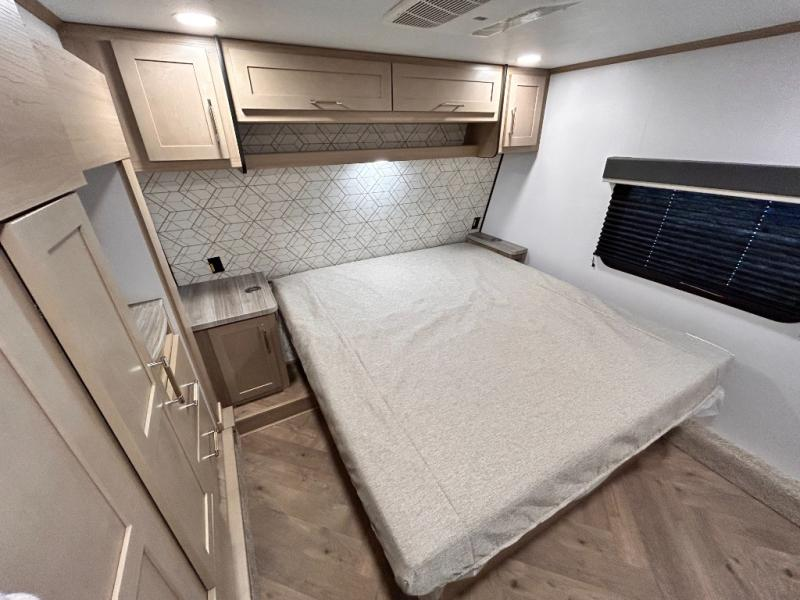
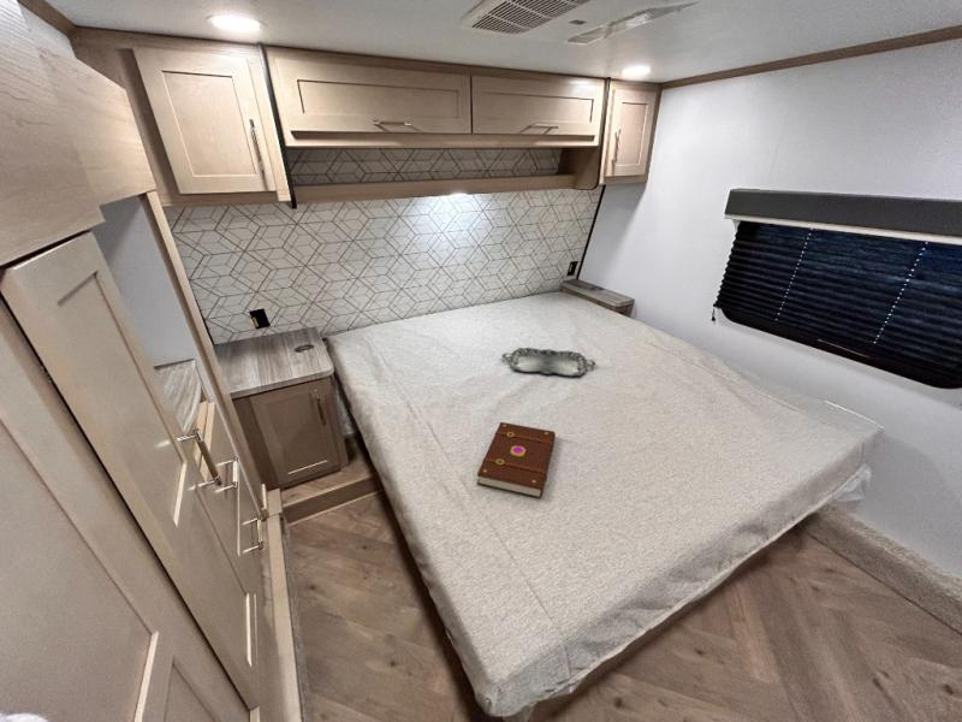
+ book (518, 455)
+ serving tray (547, 360)
